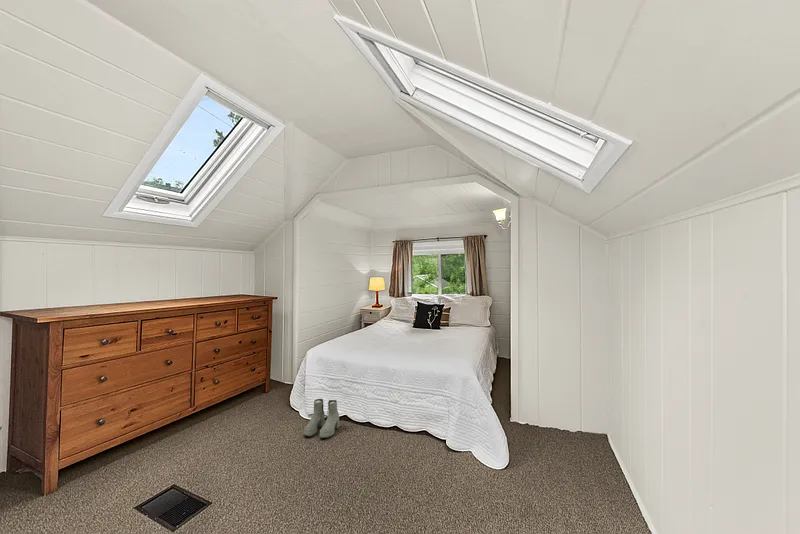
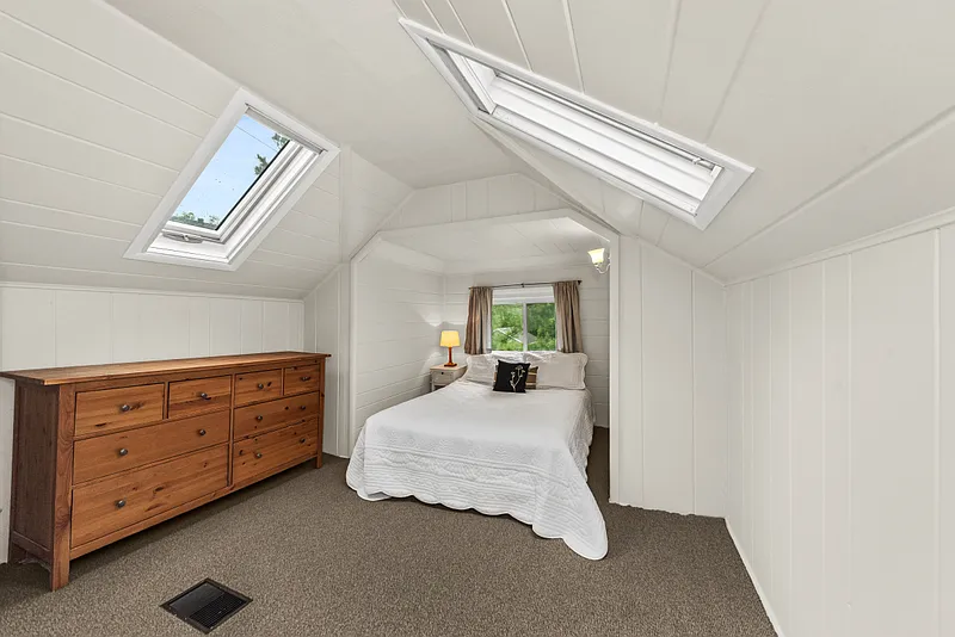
- boots (322, 416)
